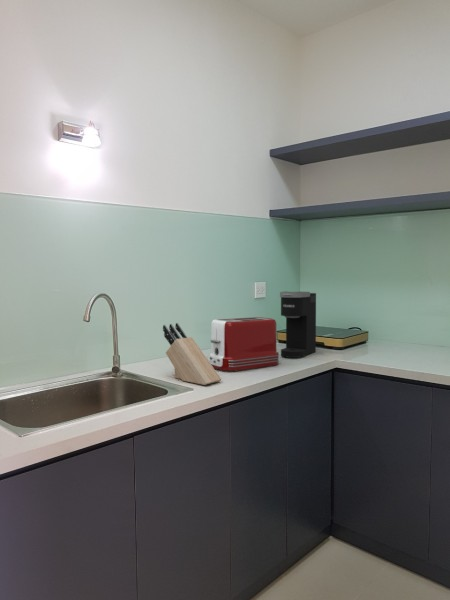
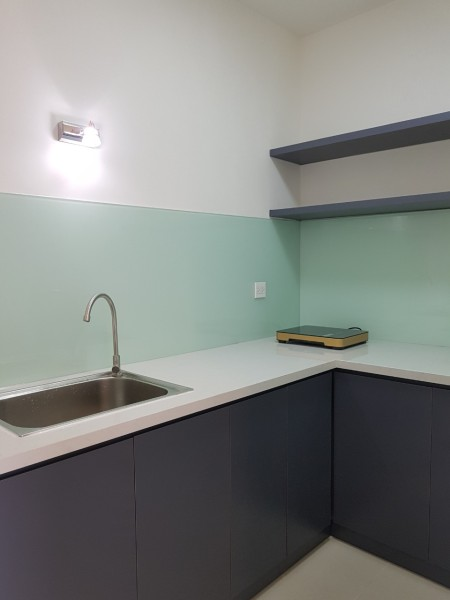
- knife block (189, 352)
- coffee maker (298, 322)
- toaster (244, 342)
